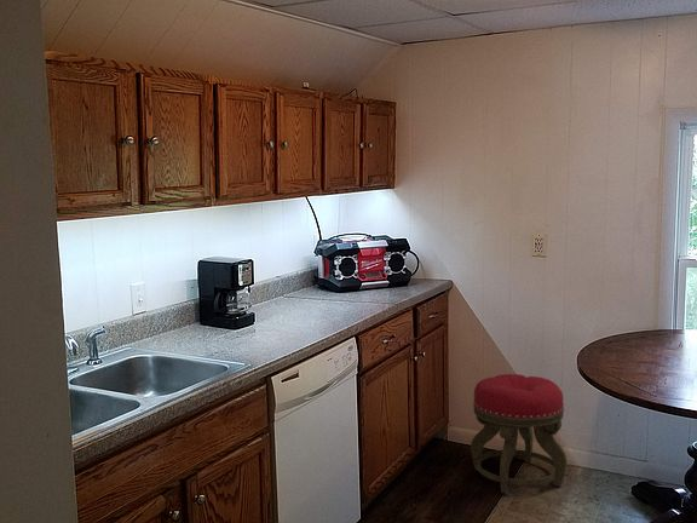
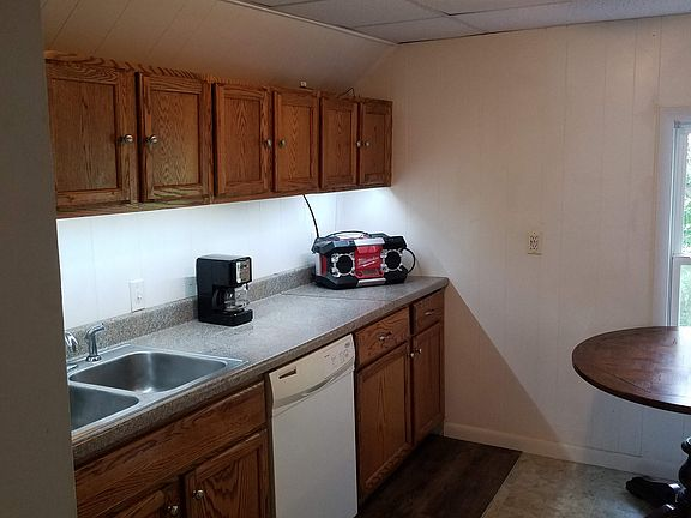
- stool (517, 430)
